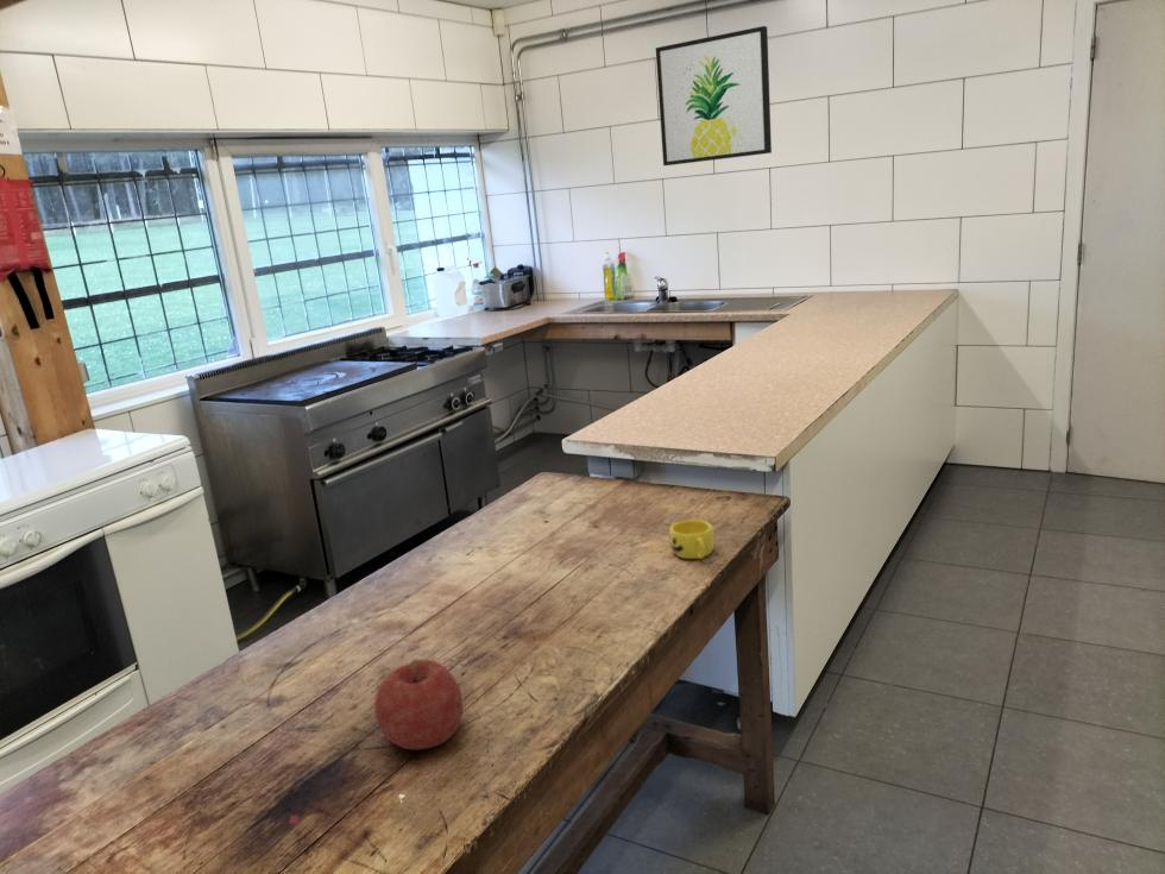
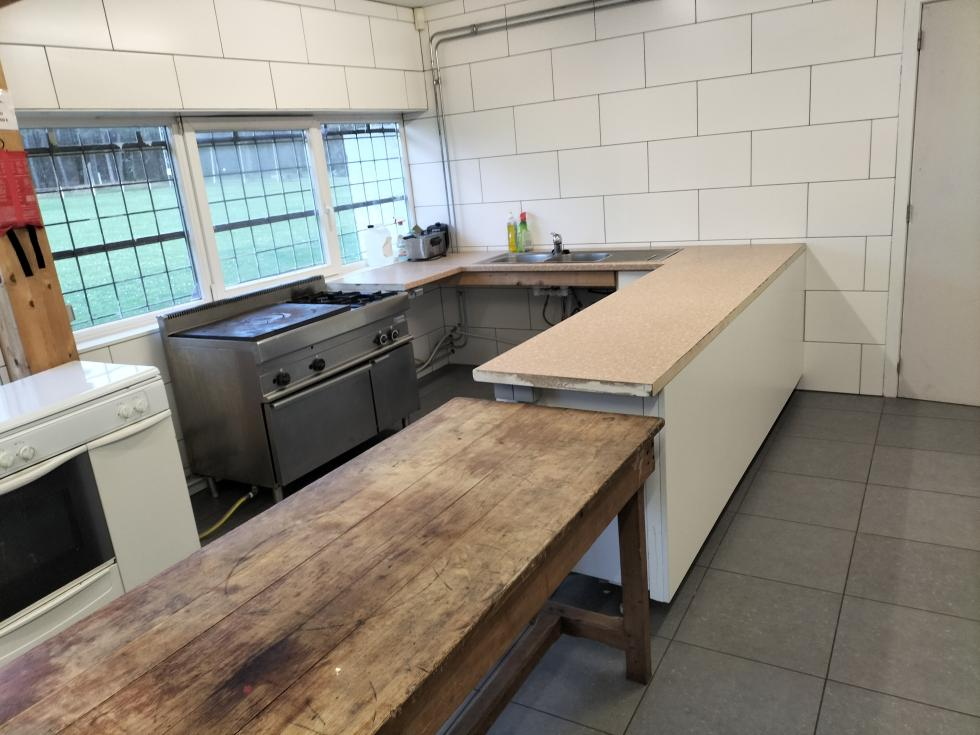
- wall art (712, 99)
- cup (693, 541)
- fruit (420, 697)
